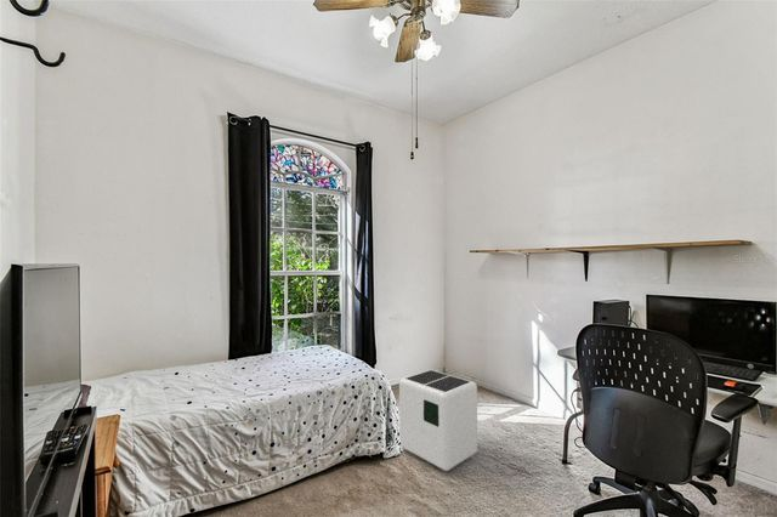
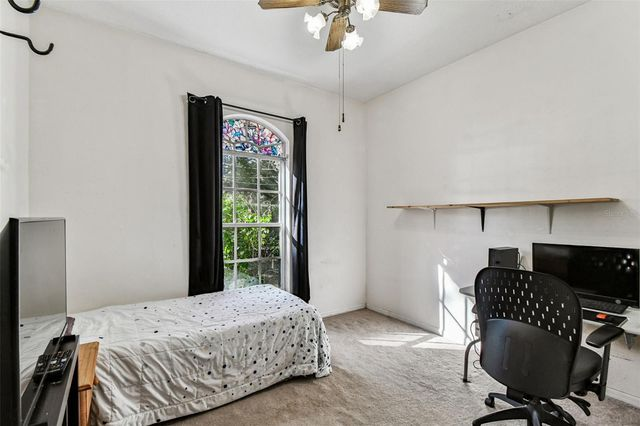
- air purifier (437, 416)
